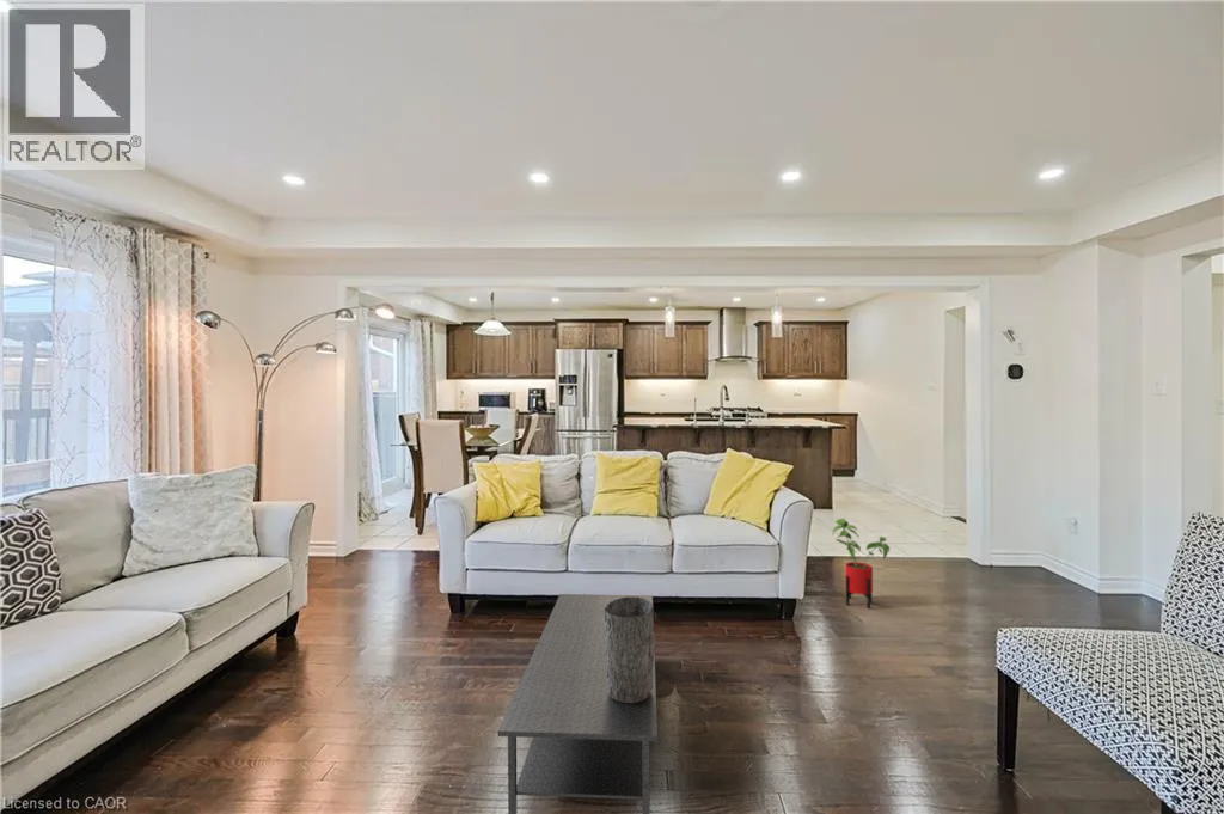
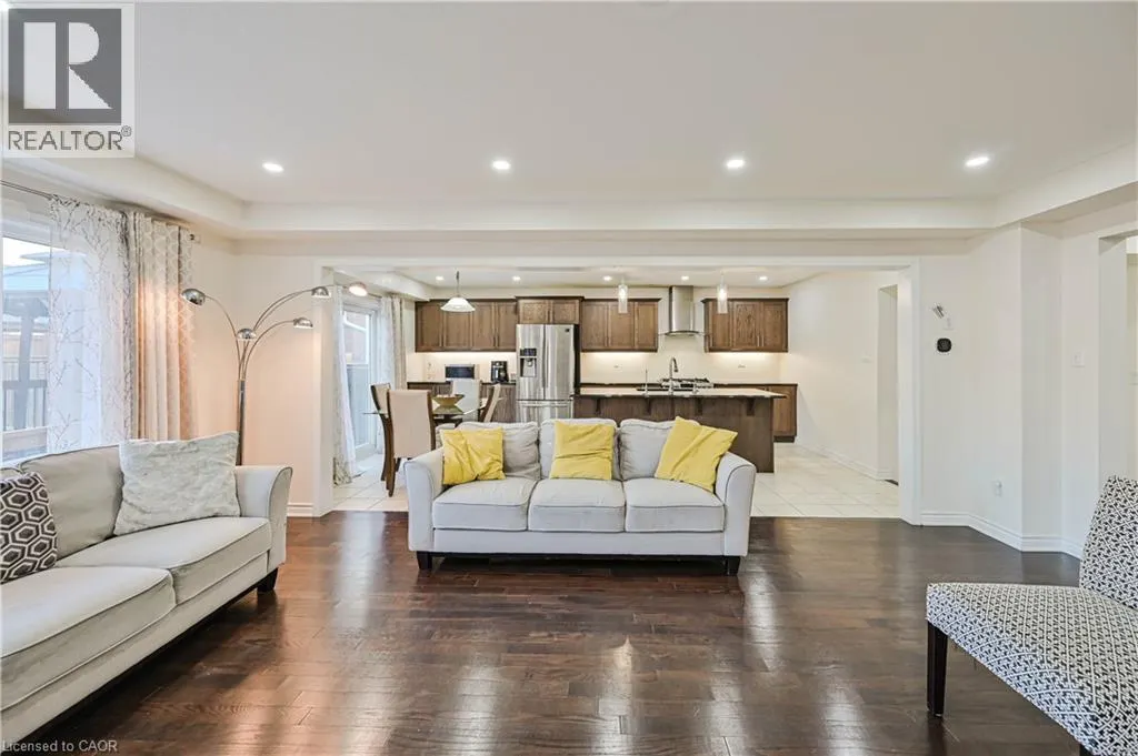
- house plant (855, 561)
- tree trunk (630, 648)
- coffee table (595, 686)
